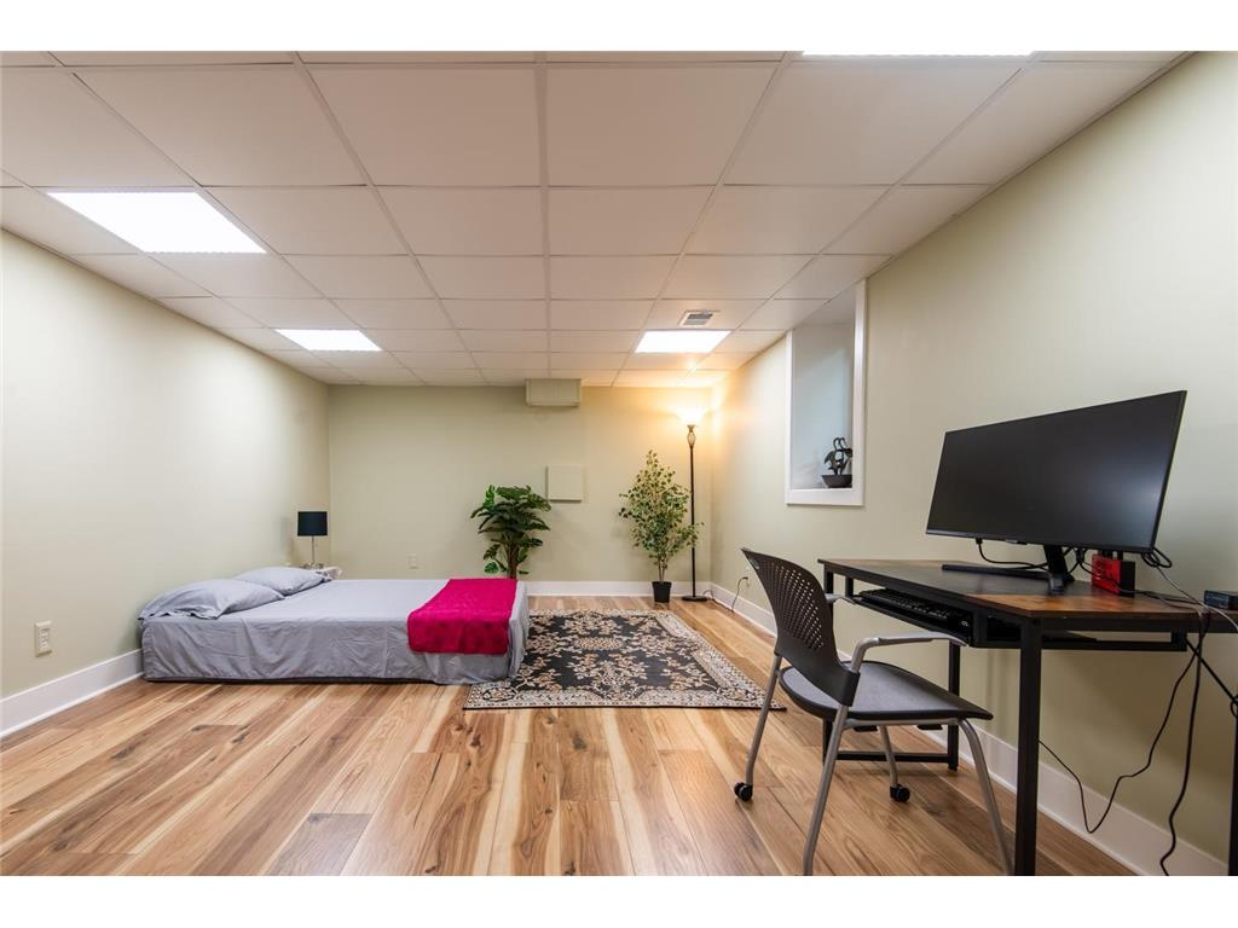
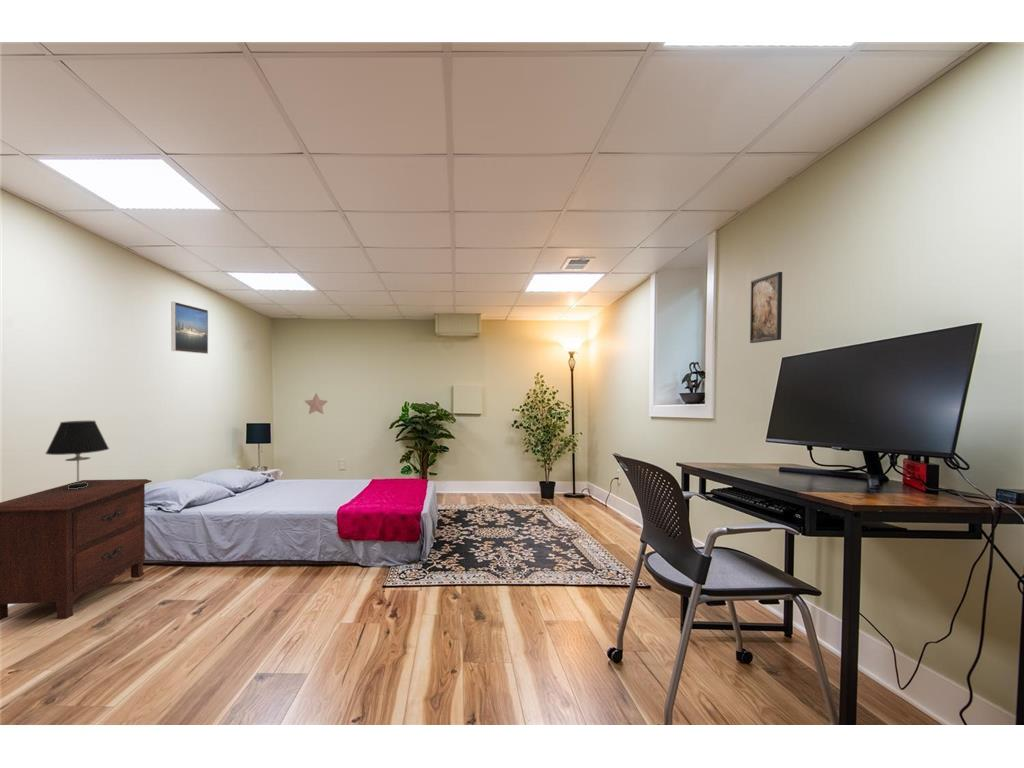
+ table lamp (78, 454)
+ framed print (190, 329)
+ nightstand (77, 544)
+ decorative star (316, 403)
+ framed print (765, 309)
